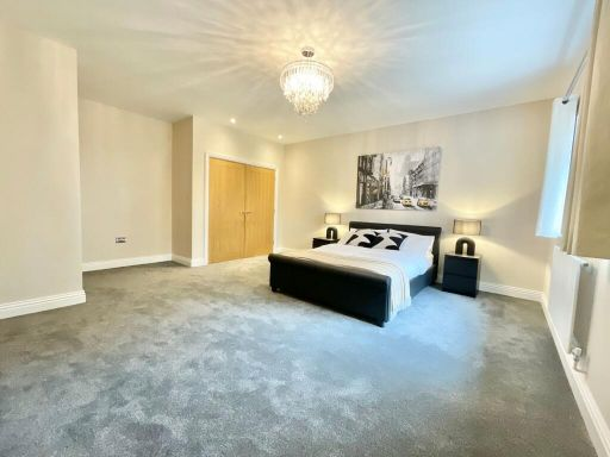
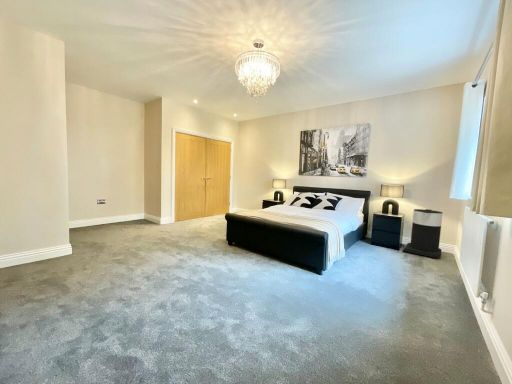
+ trash can (424, 231)
